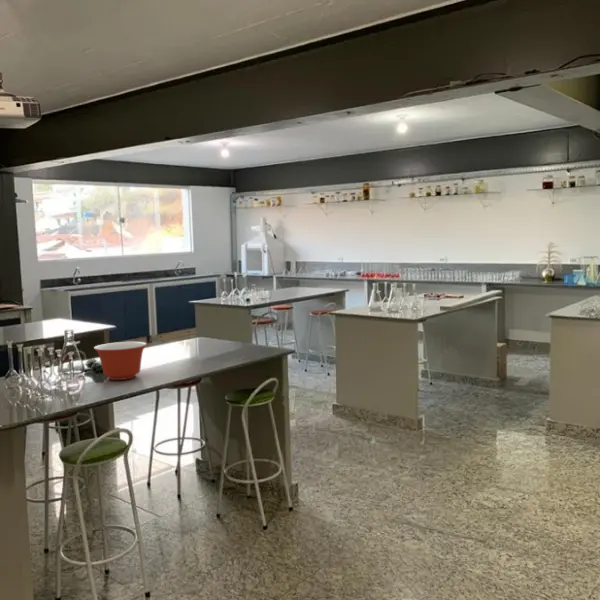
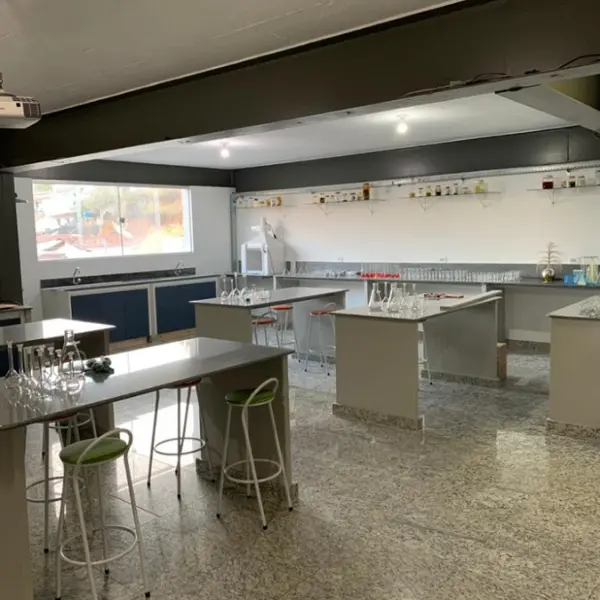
- mixing bowl (121, 361)
